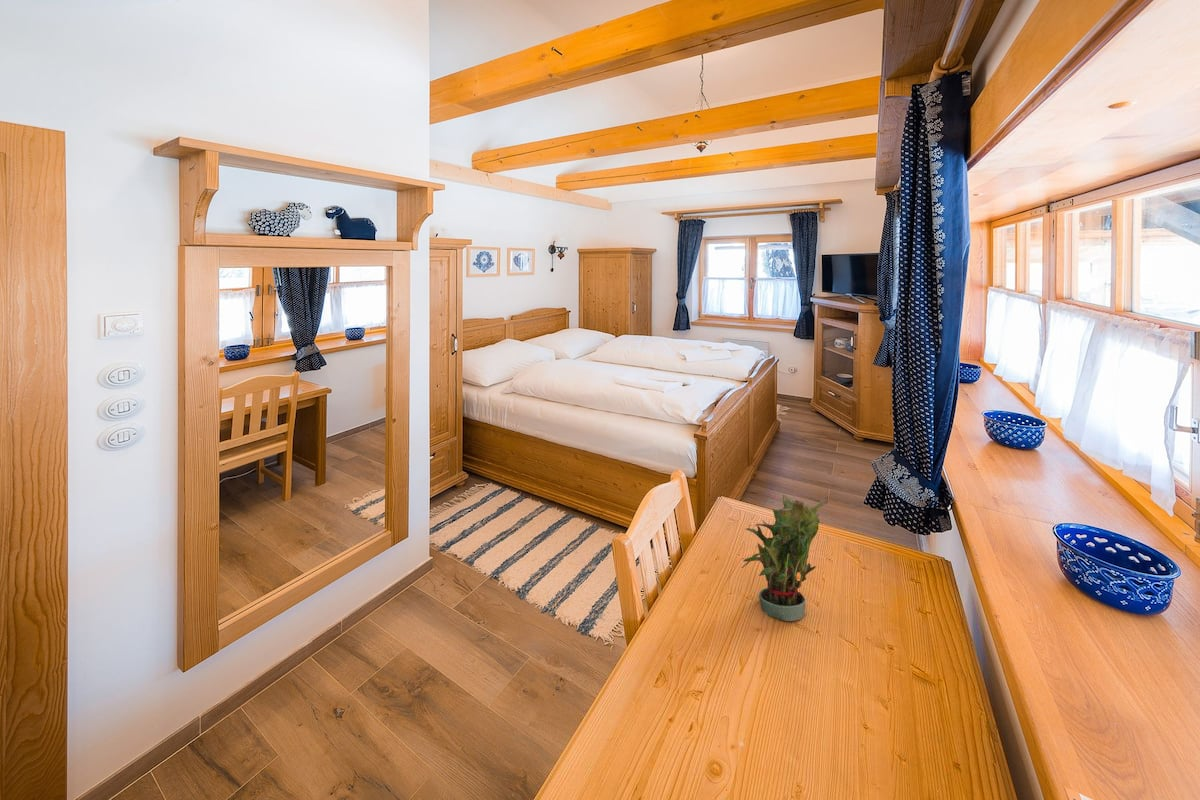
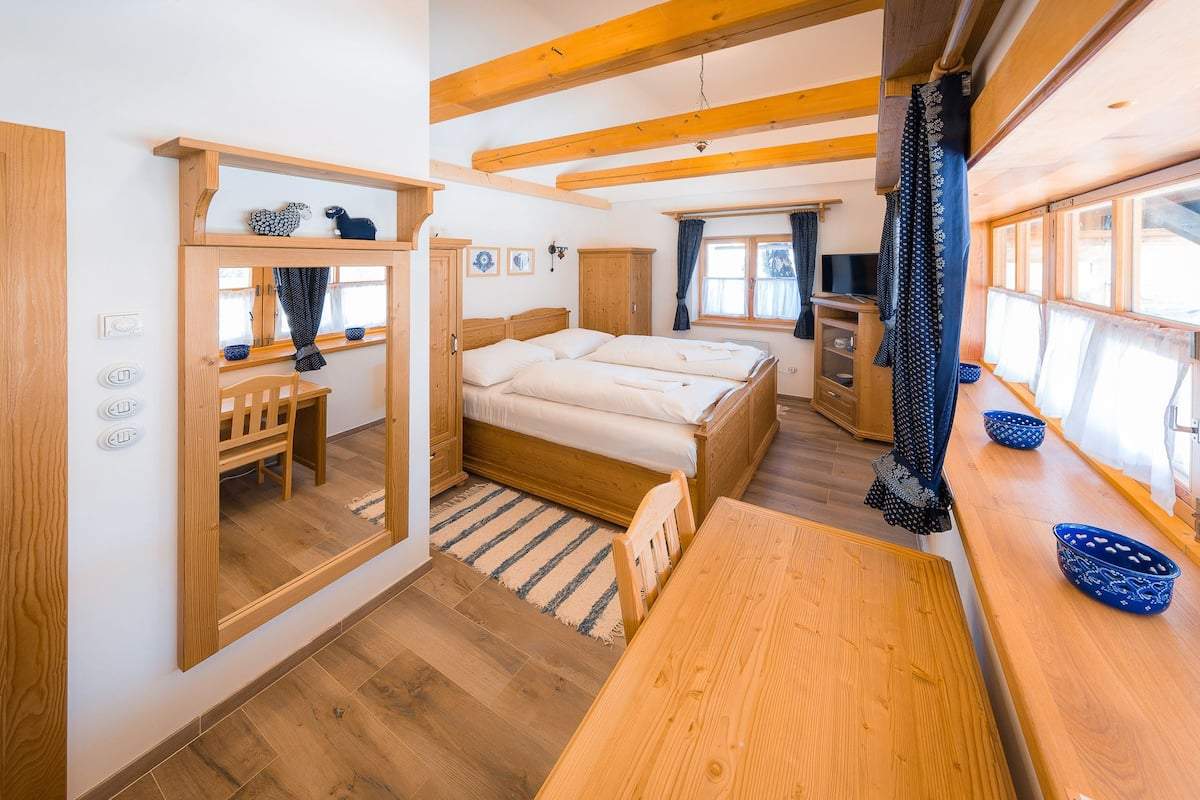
- potted plant (783, 552)
